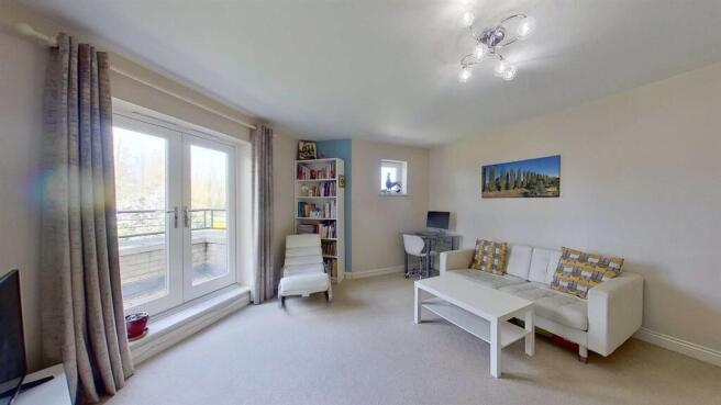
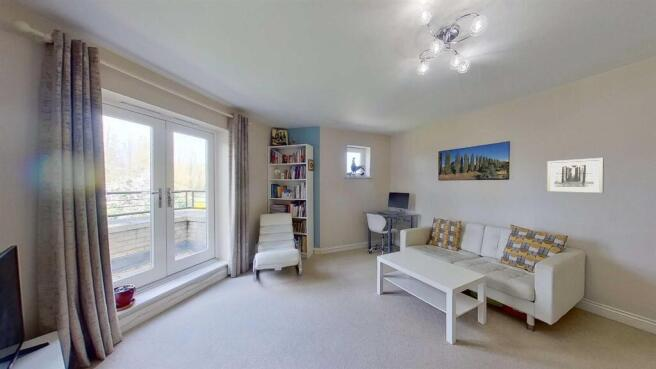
+ wall art (573, 176)
